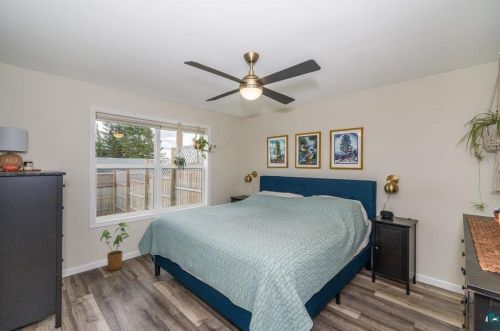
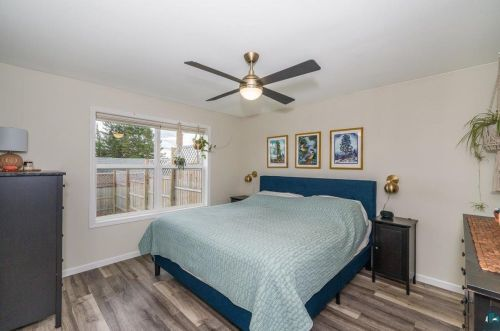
- house plant (117, 246)
